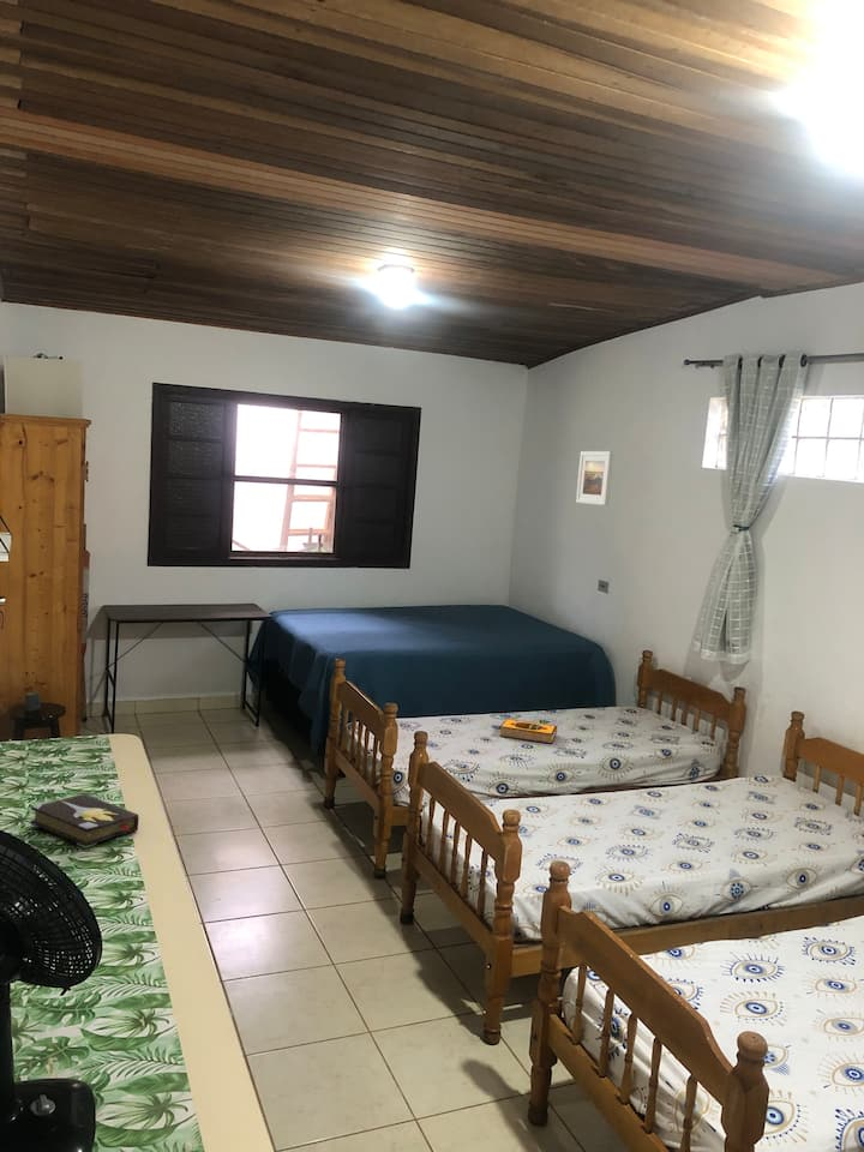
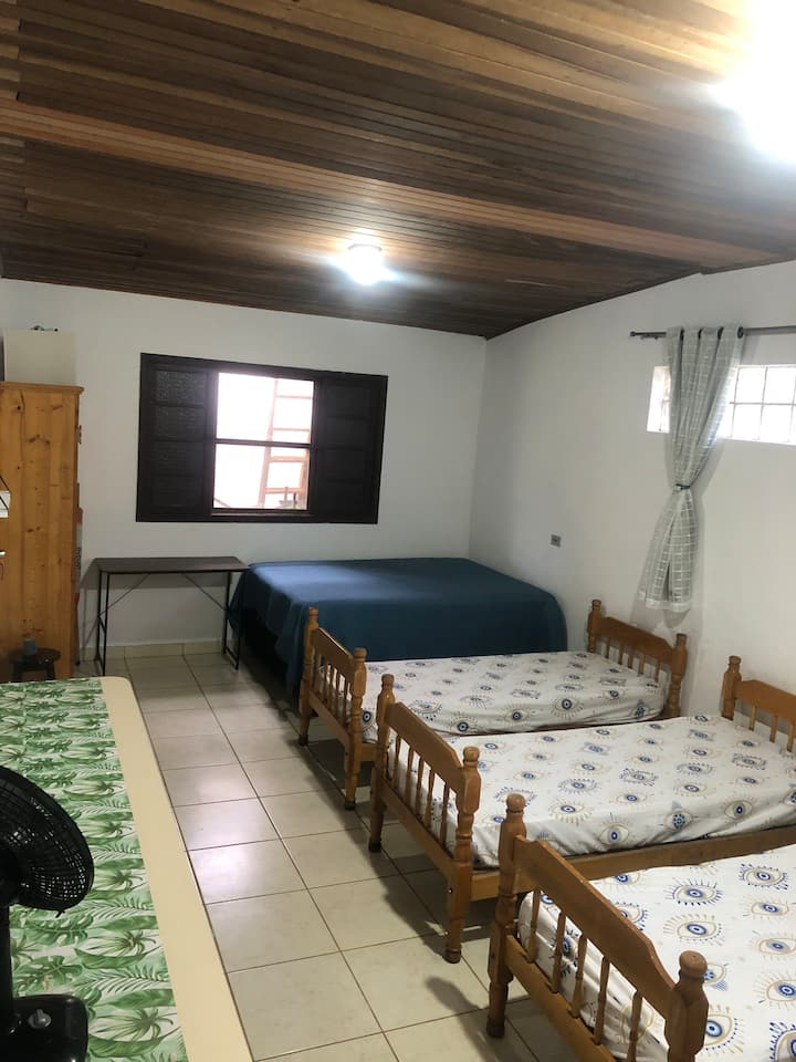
- hardback book (528, 730)
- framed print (594, 478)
- hardback book (84, 817)
